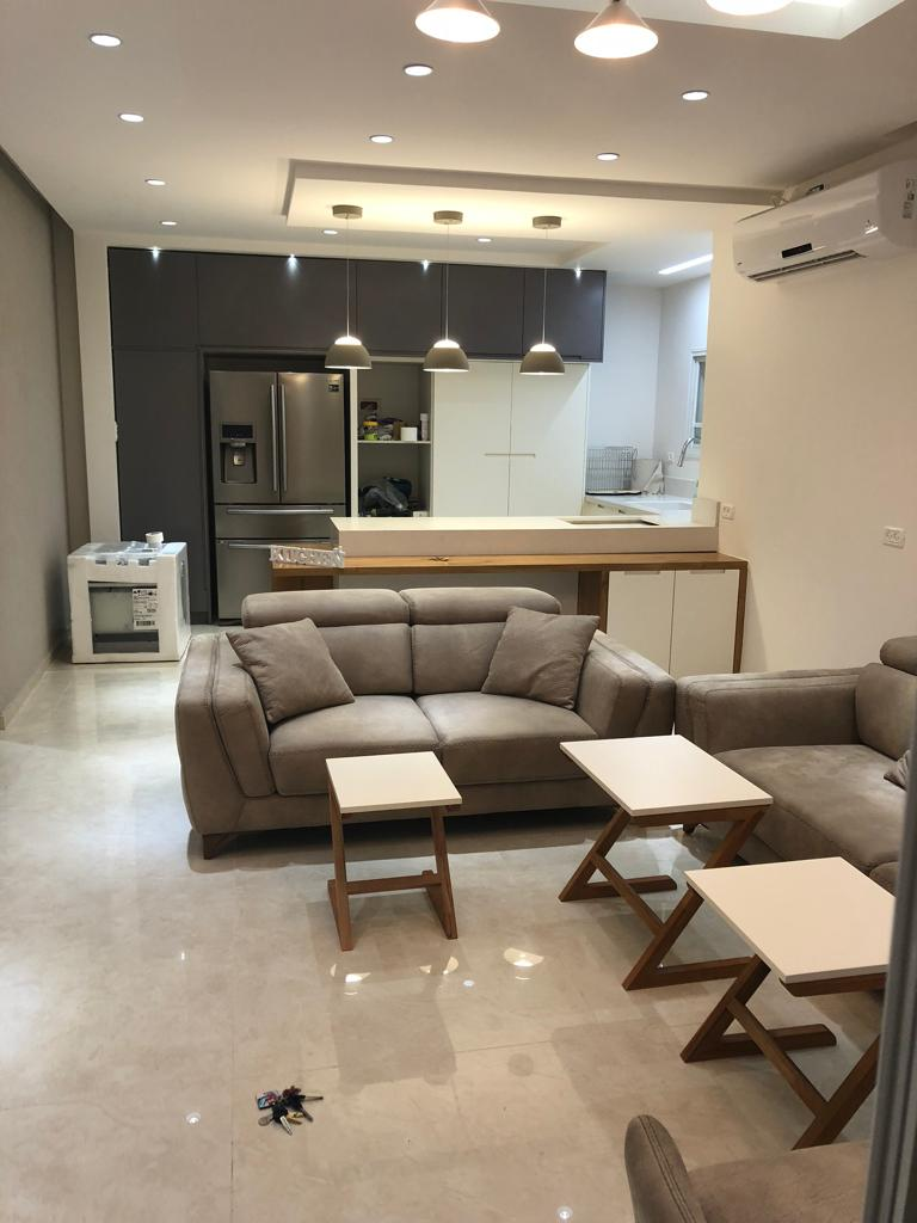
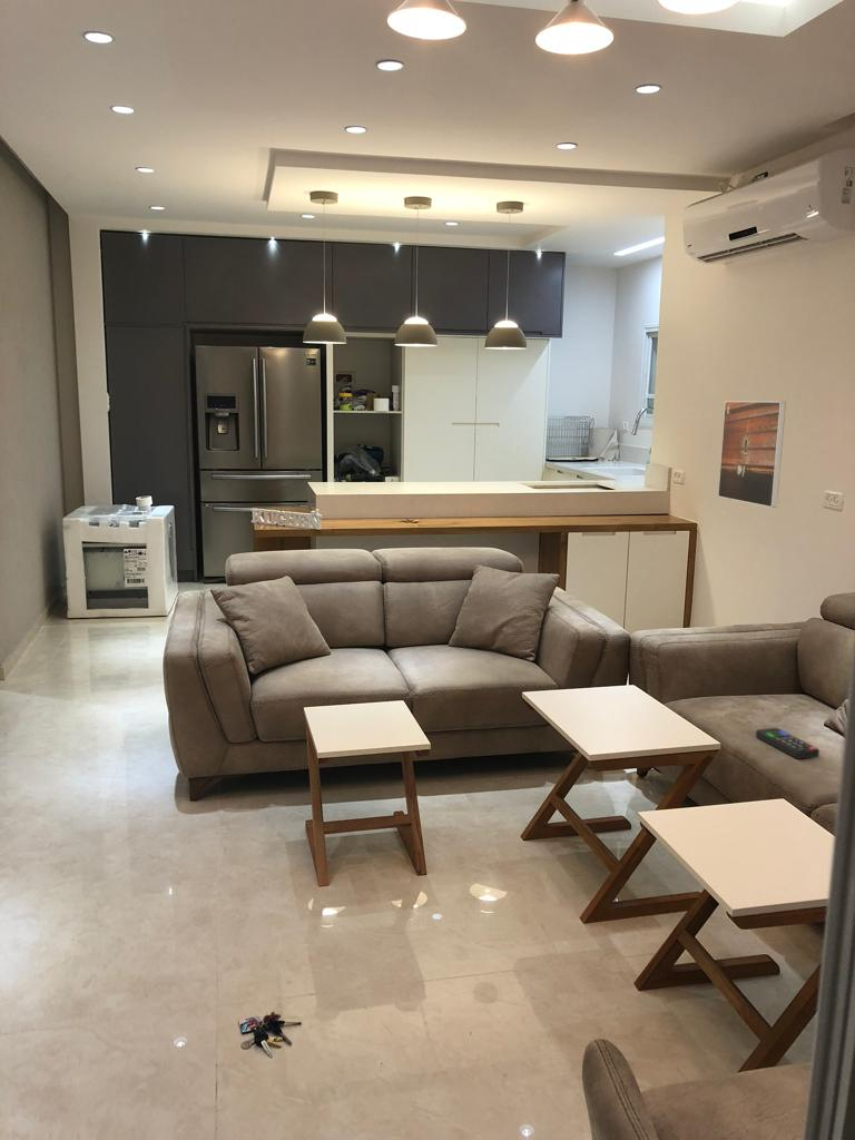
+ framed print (749, 452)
+ remote control (786, 741)
